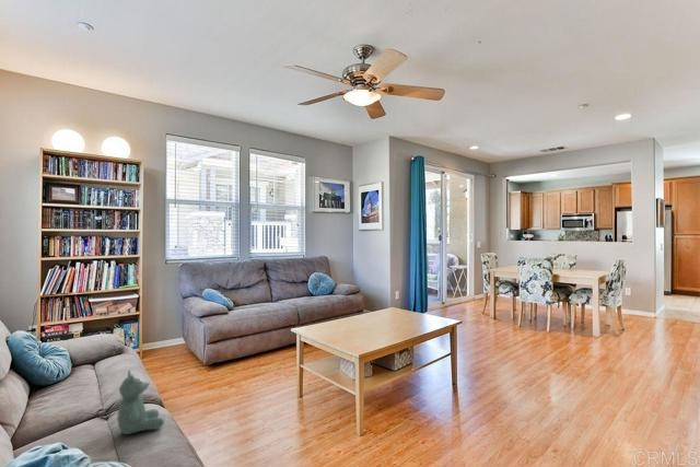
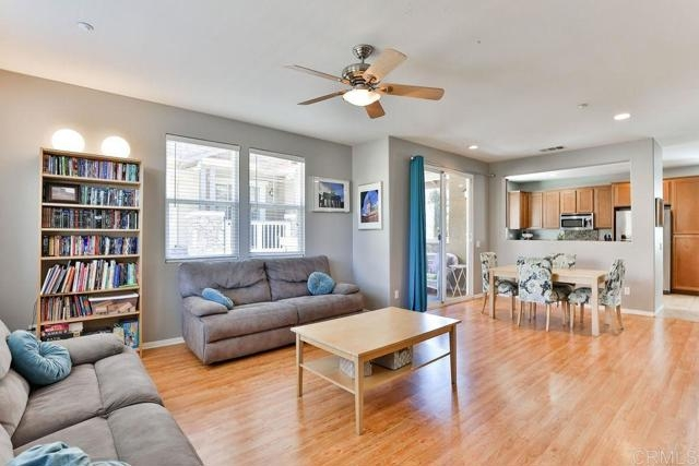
- stuffed bear (140, 398)
